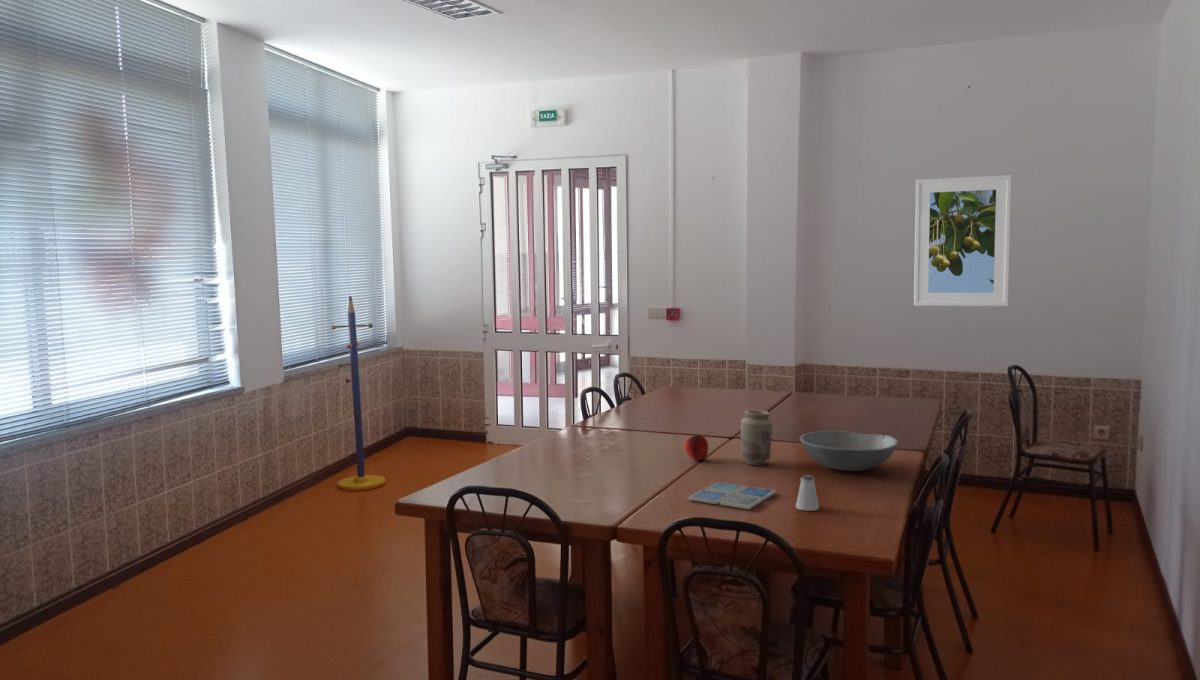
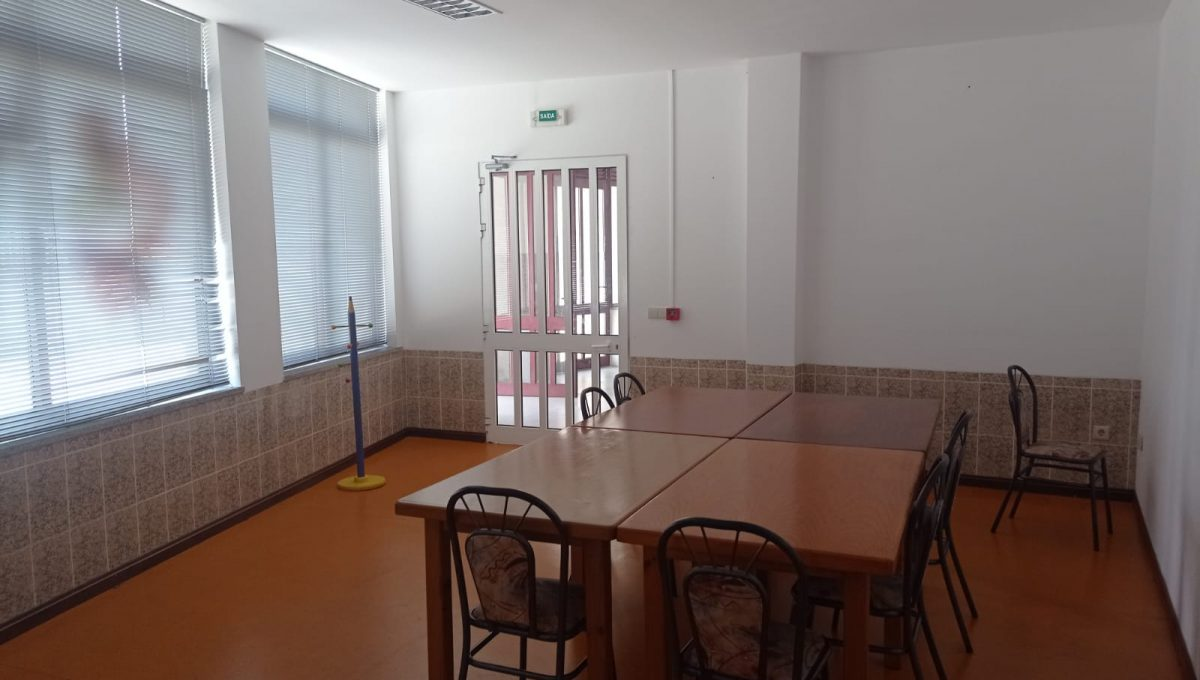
- vase (756, 437)
- bowl (847, 453)
- drink coaster (732, 495)
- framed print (961, 242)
- saltshaker (807, 491)
- apple (696, 446)
